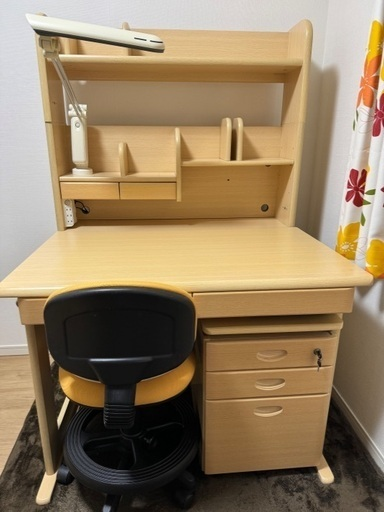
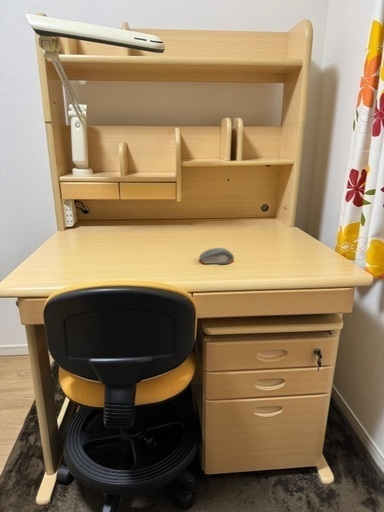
+ computer mouse (216, 254)
